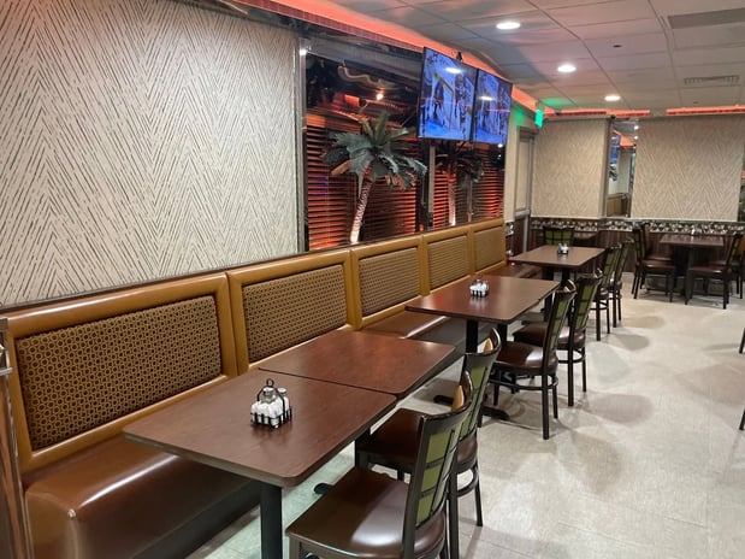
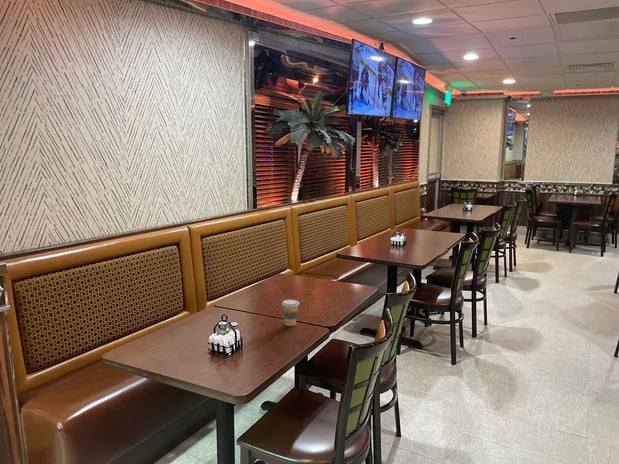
+ coffee cup (290, 313)
